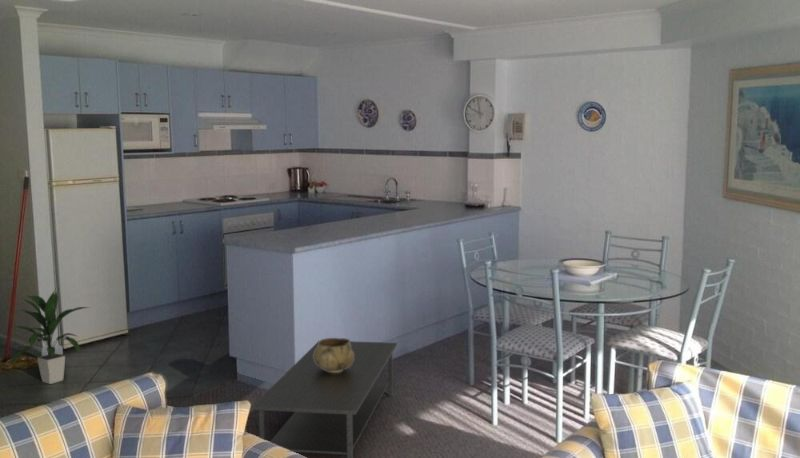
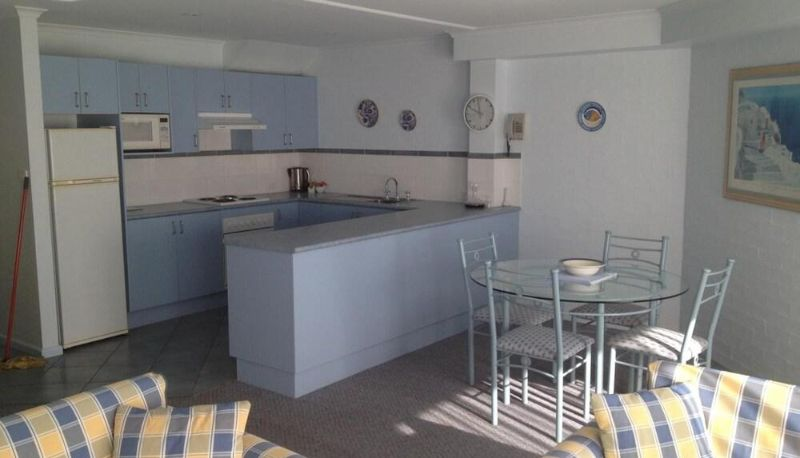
- coffee table (335, 401)
- decorative bowl (334, 355)
- indoor plant (46, 335)
